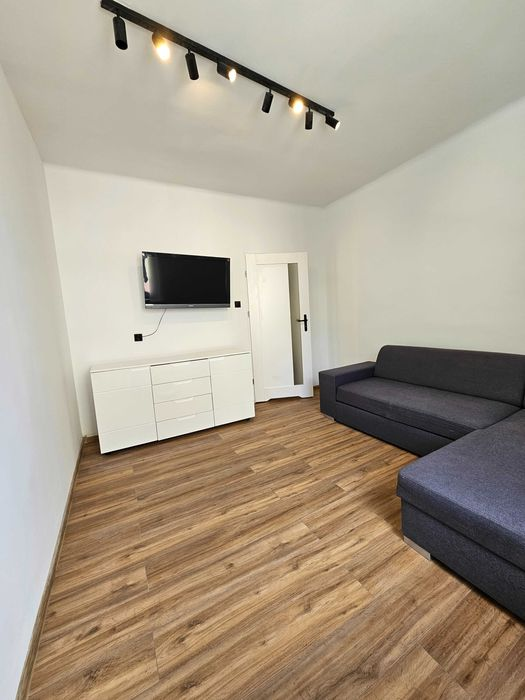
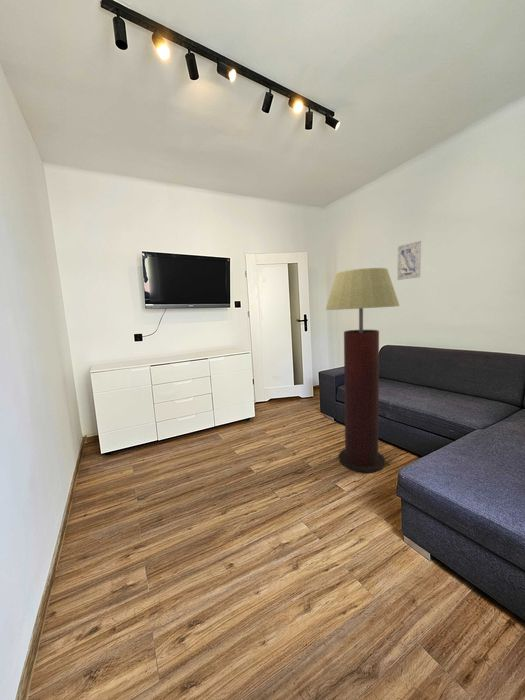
+ floor lamp (361, 370)
+ wall art (408, 261)
